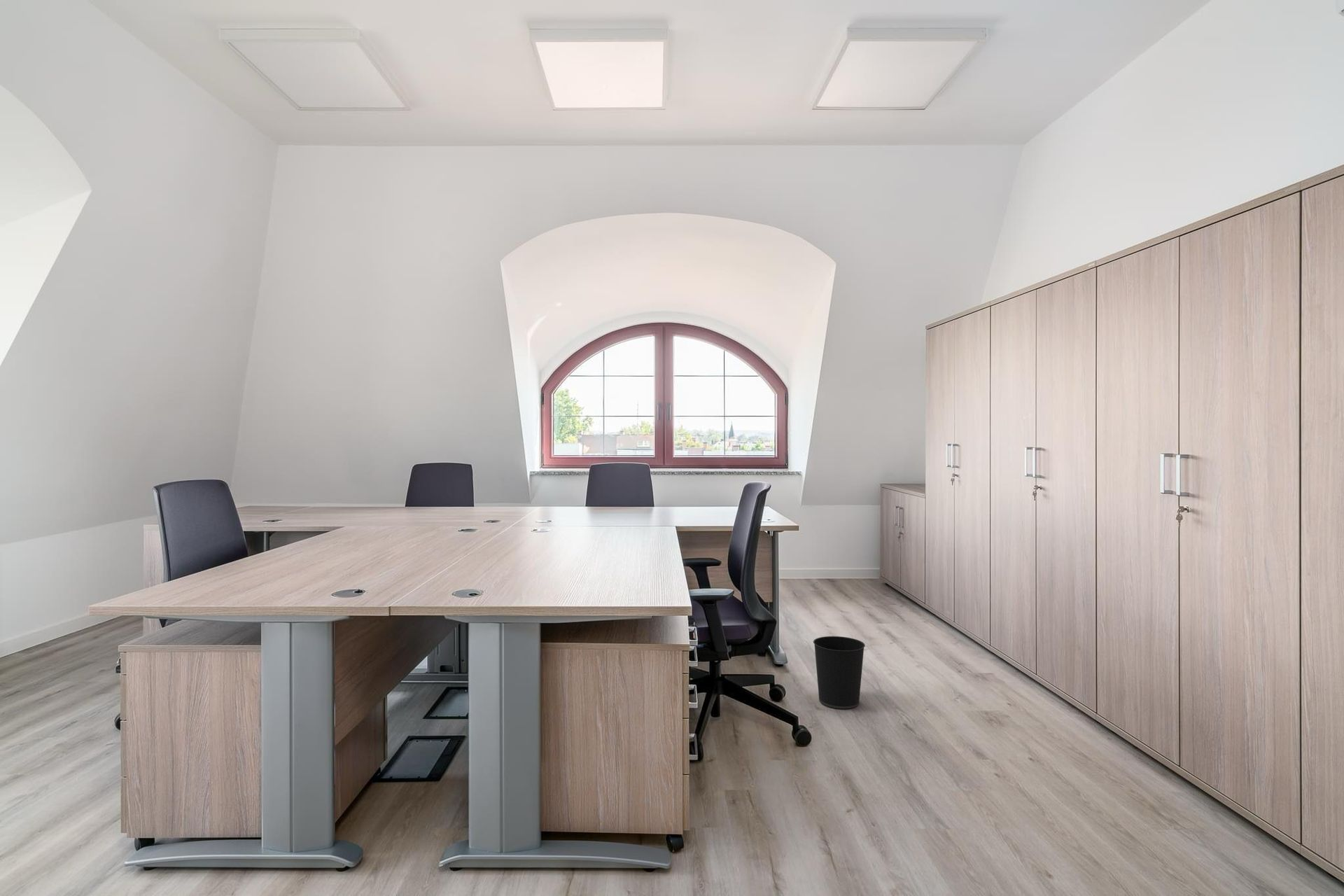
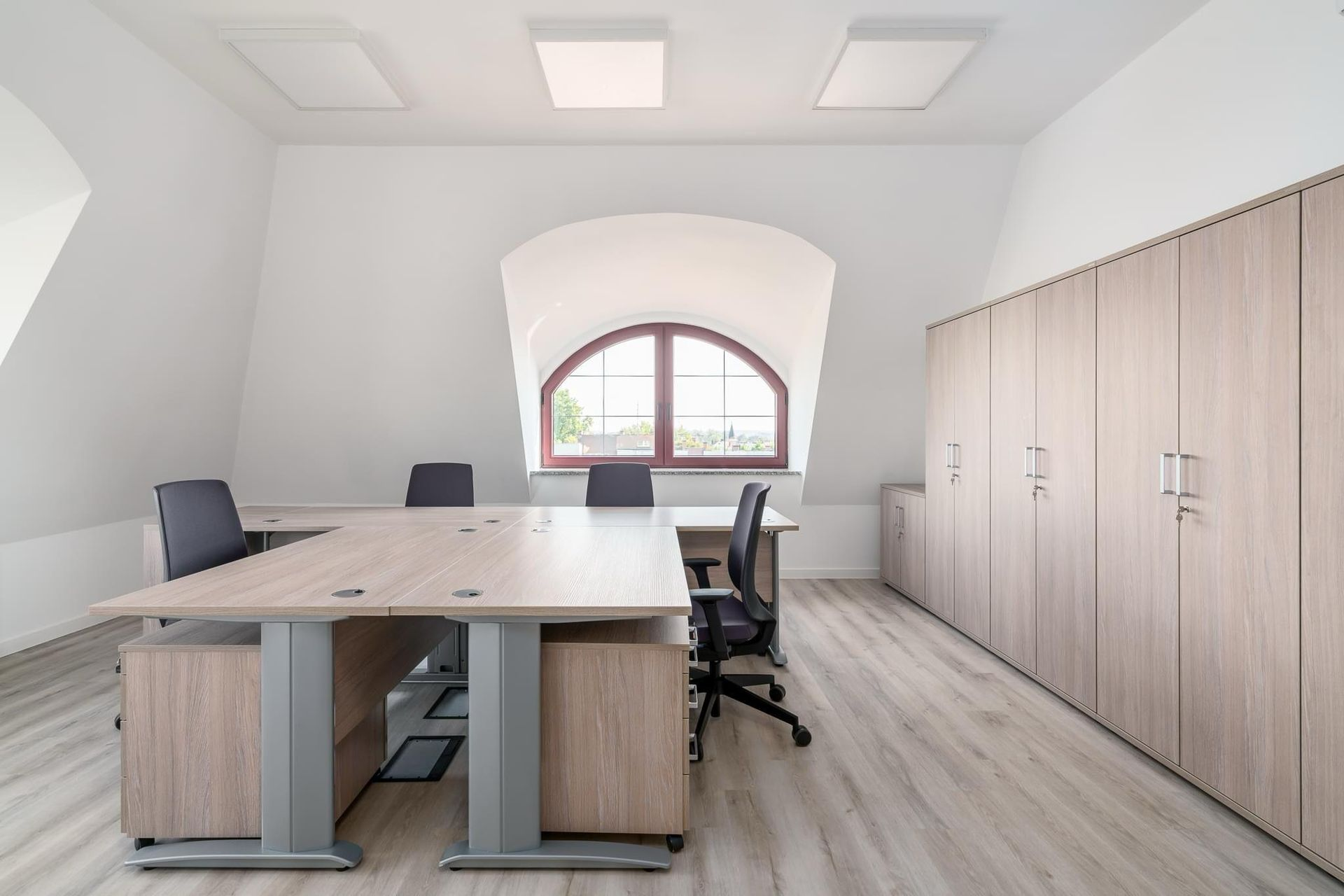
- wastebasket (839, 672)
